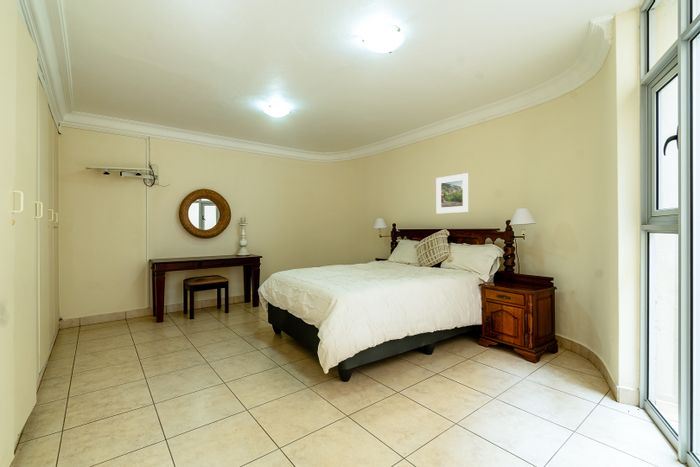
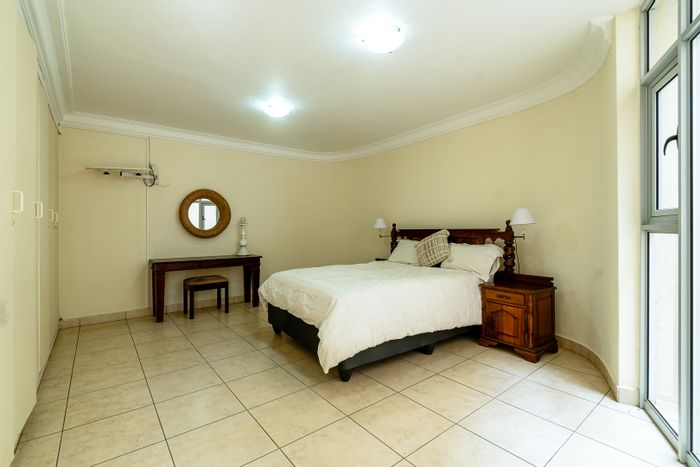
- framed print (451, 194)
